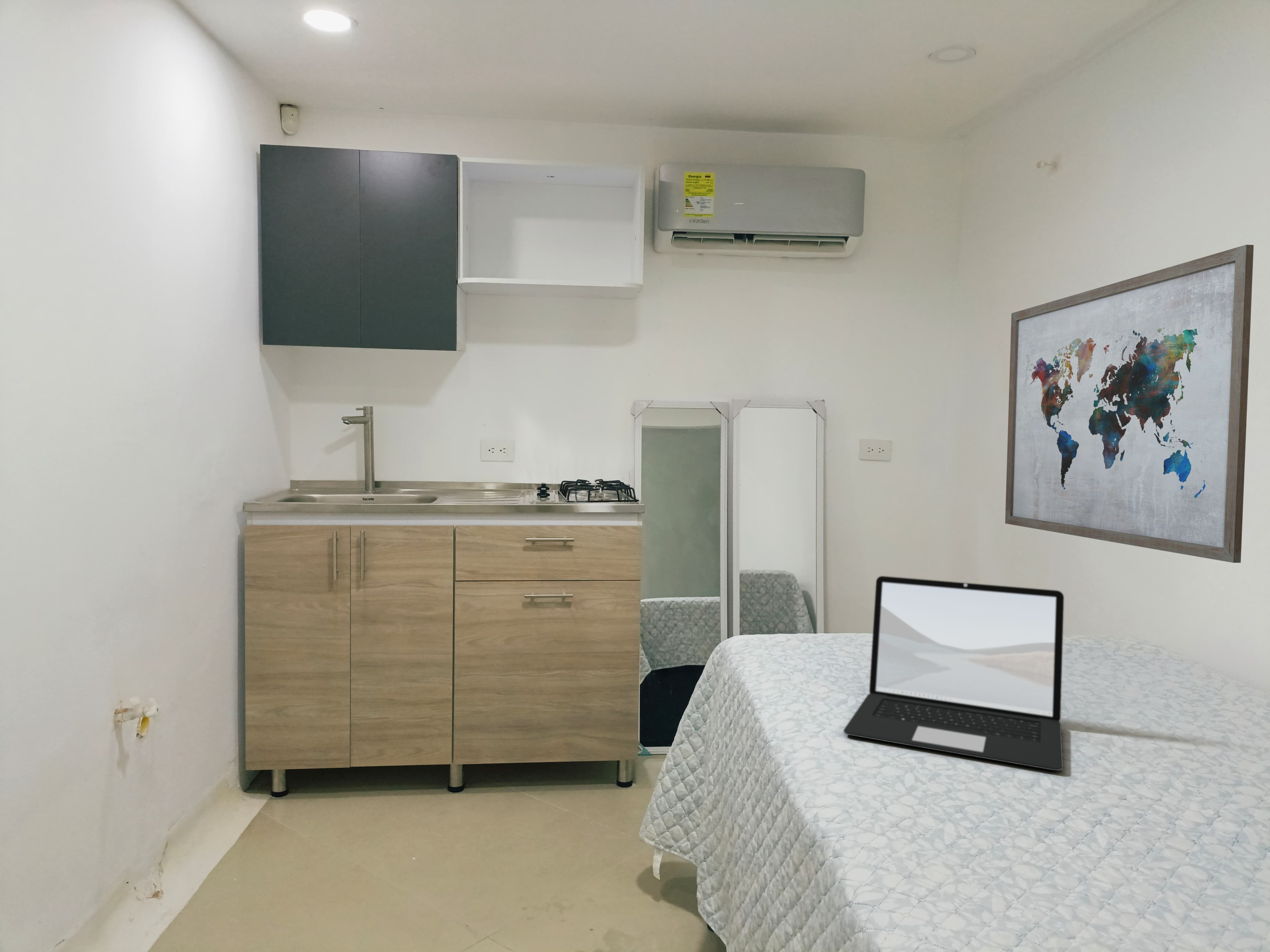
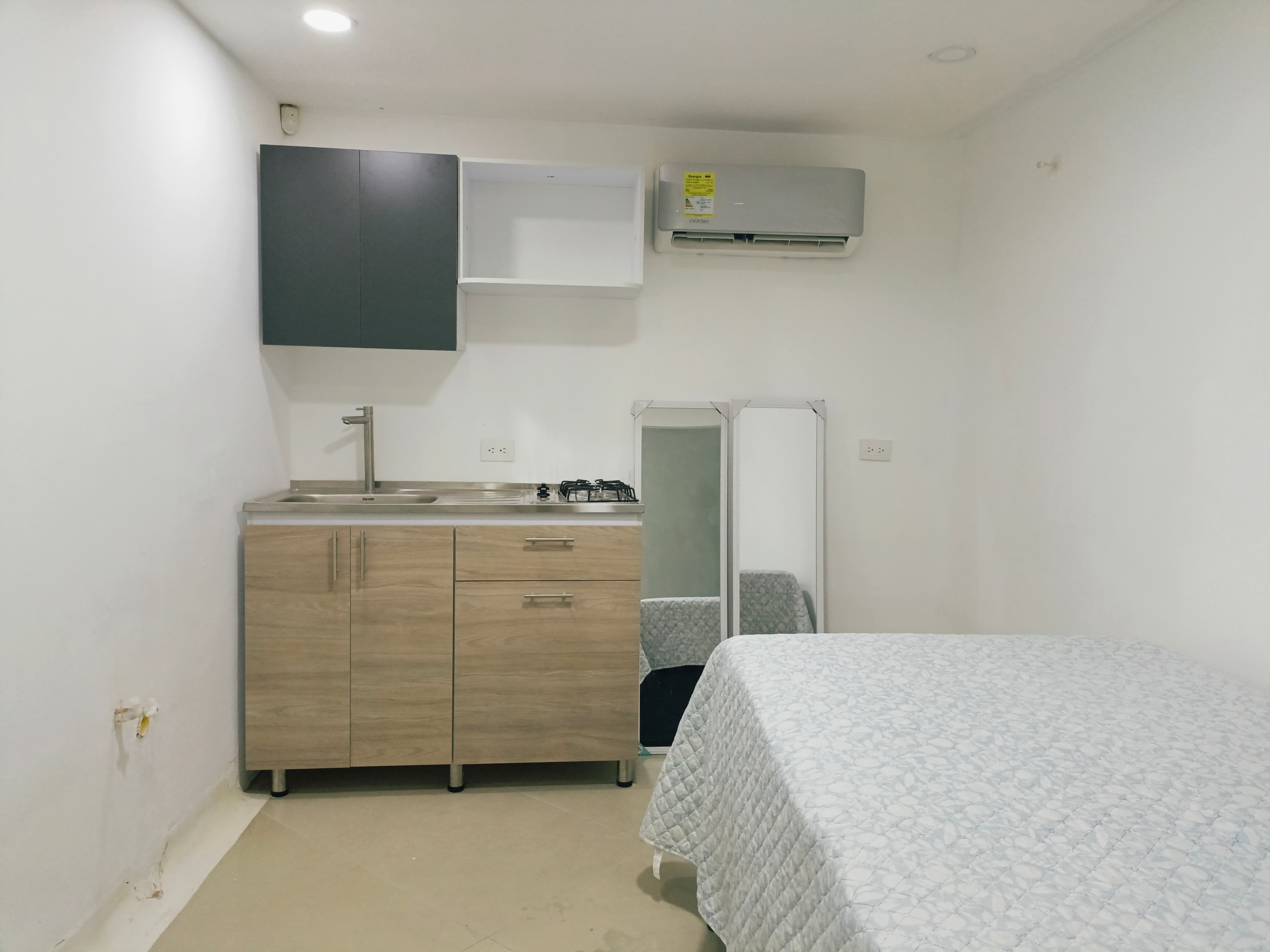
- wall art (1103, 413)
- laptop (957, 661)
